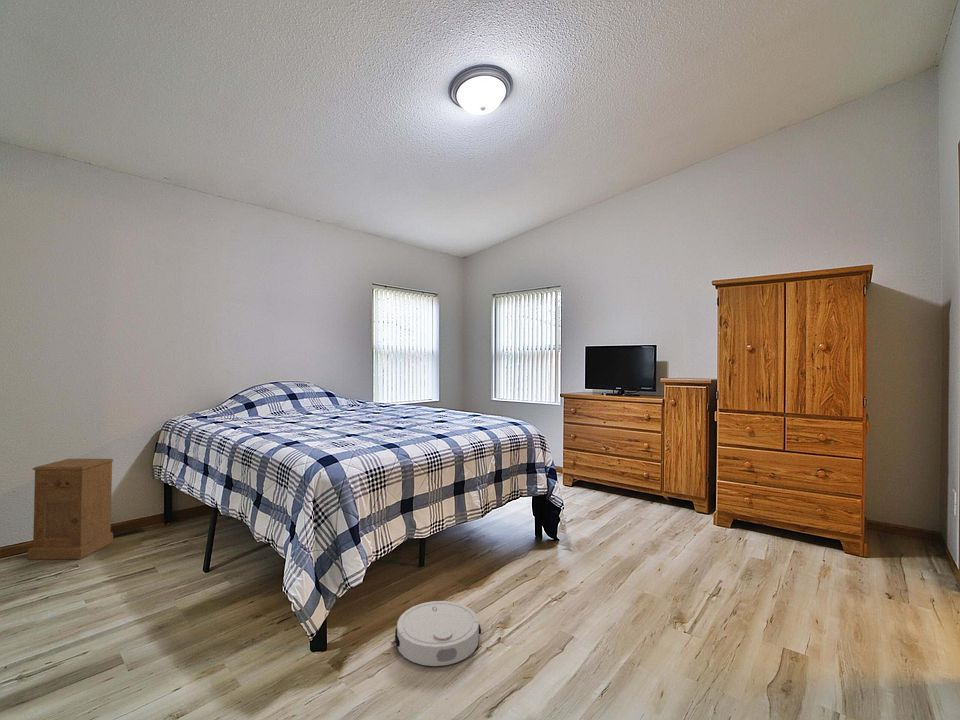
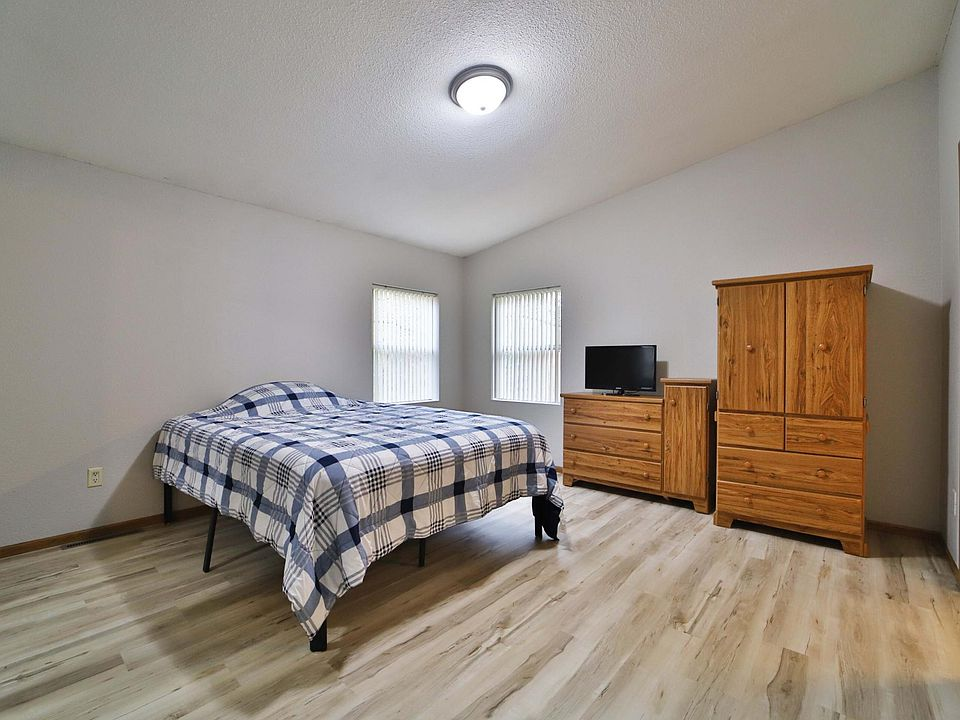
- robot vacuum (436, 628)
- nightstand (73, 506)
